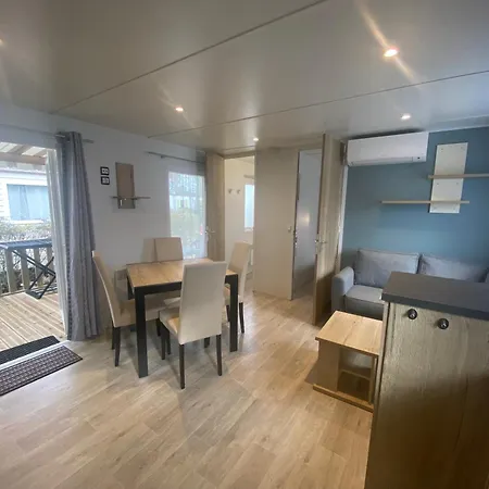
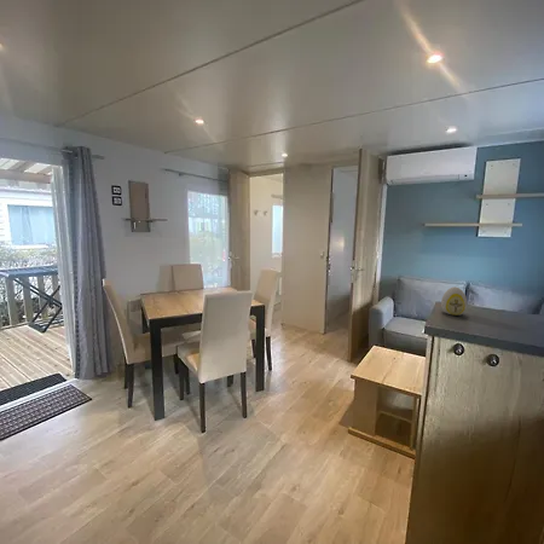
+ decorative egg (453, 300)
